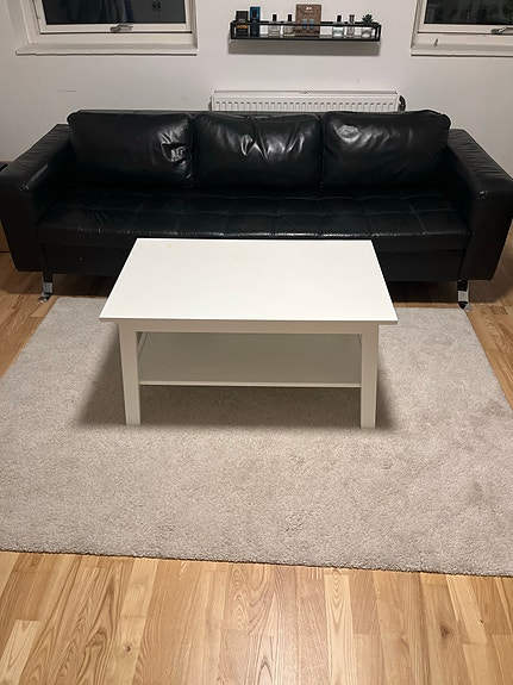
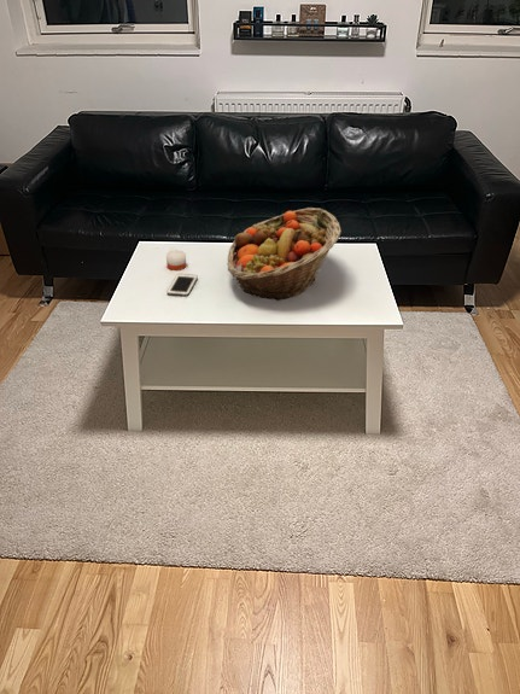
+ fruit basket (282, 251)
+ cell phone (182, 285)
+ candle (175, 253)
